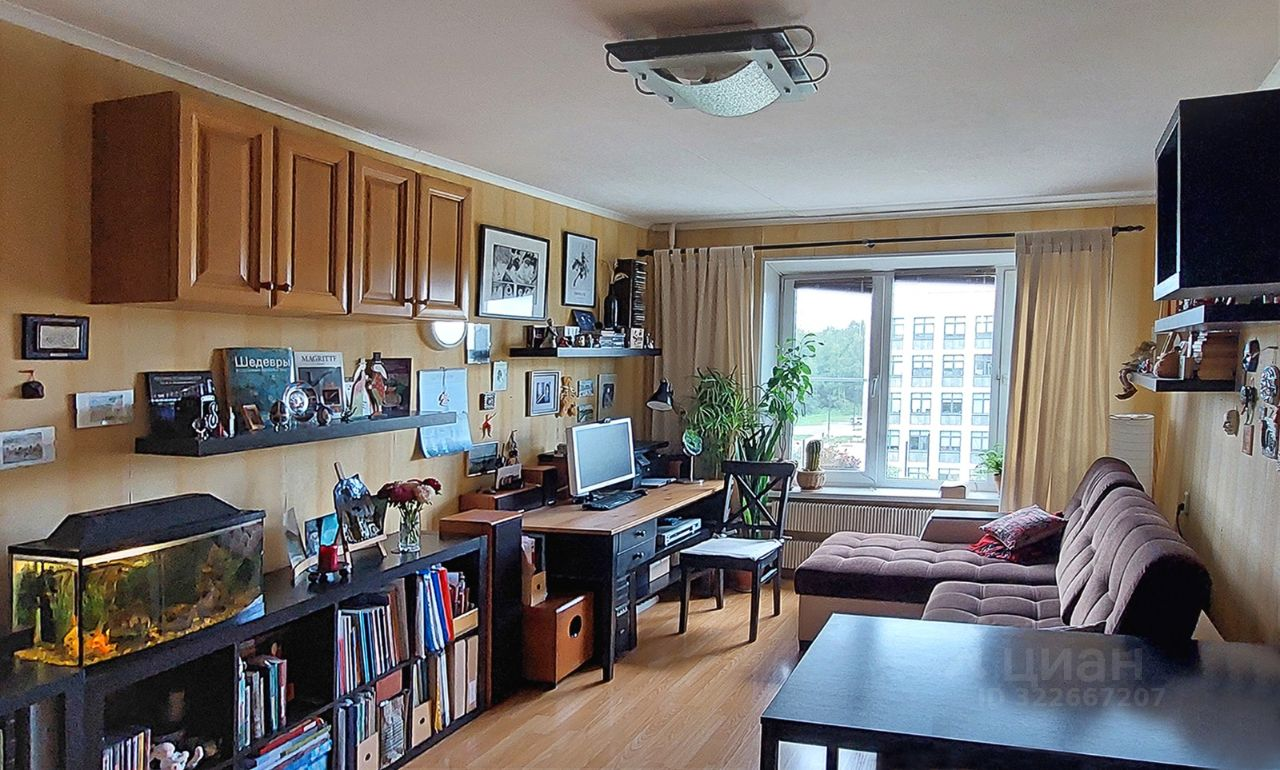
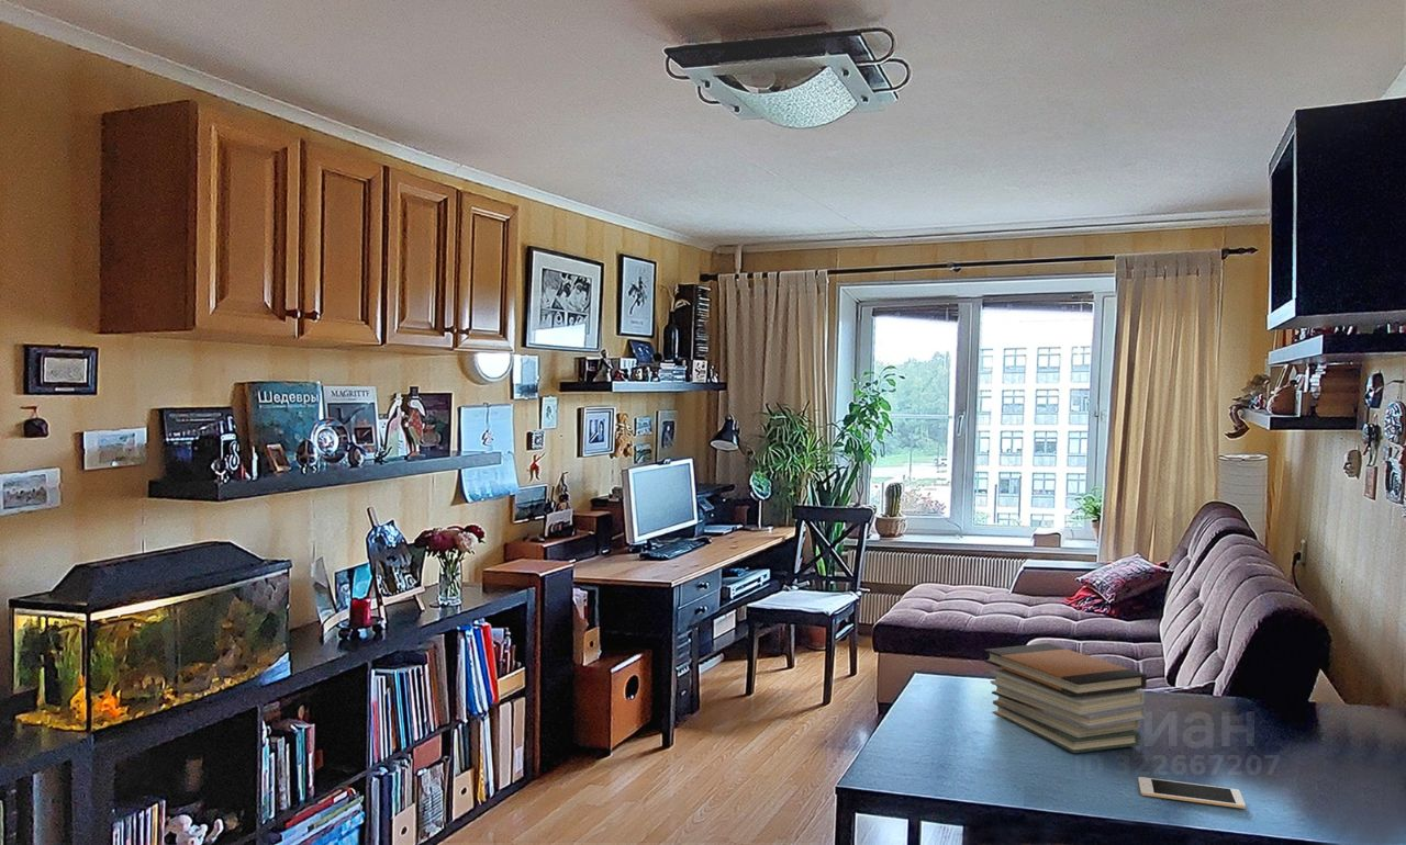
+ cell phone (1190, 792)
+ book stack (1063, 695)
